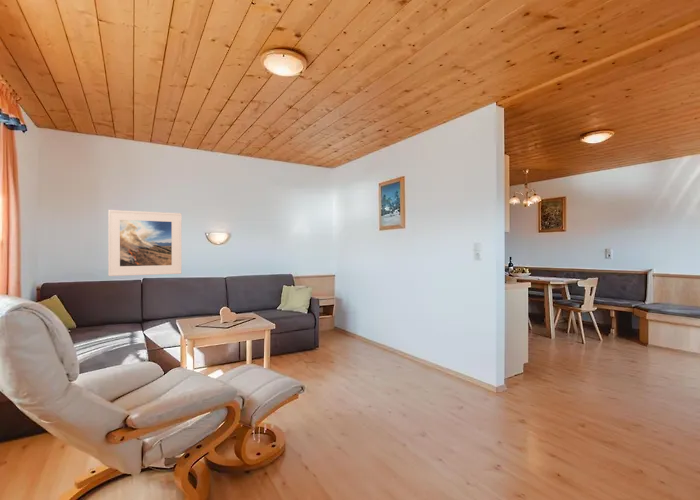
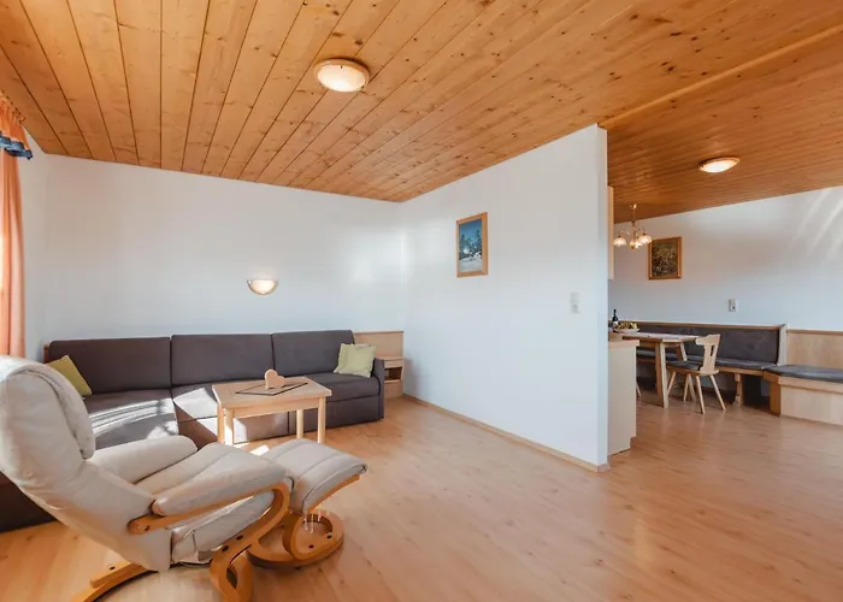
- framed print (146, 243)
